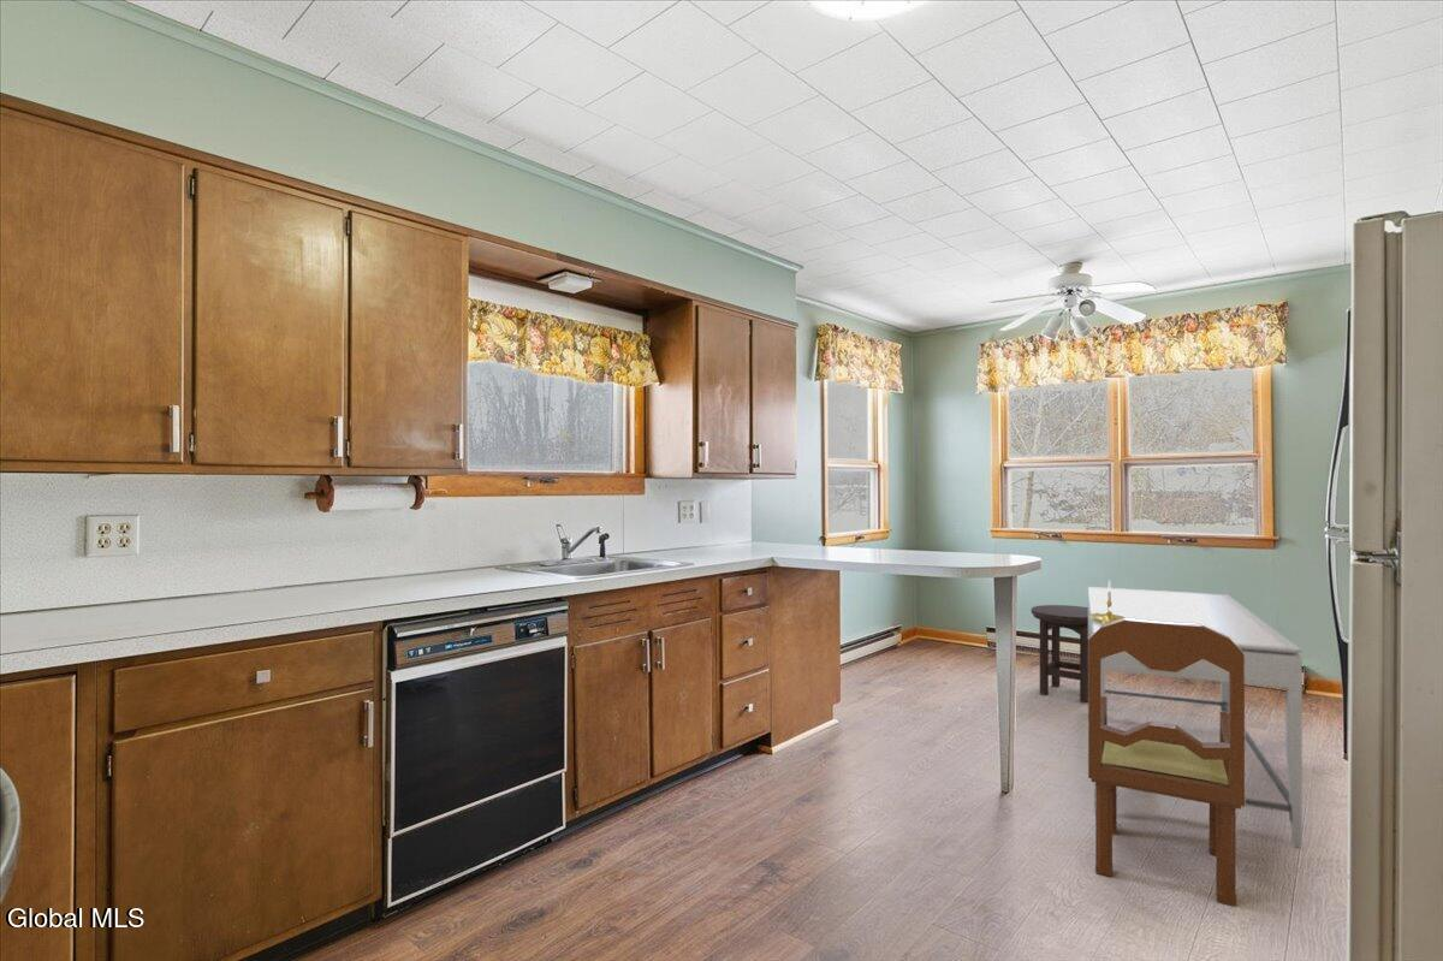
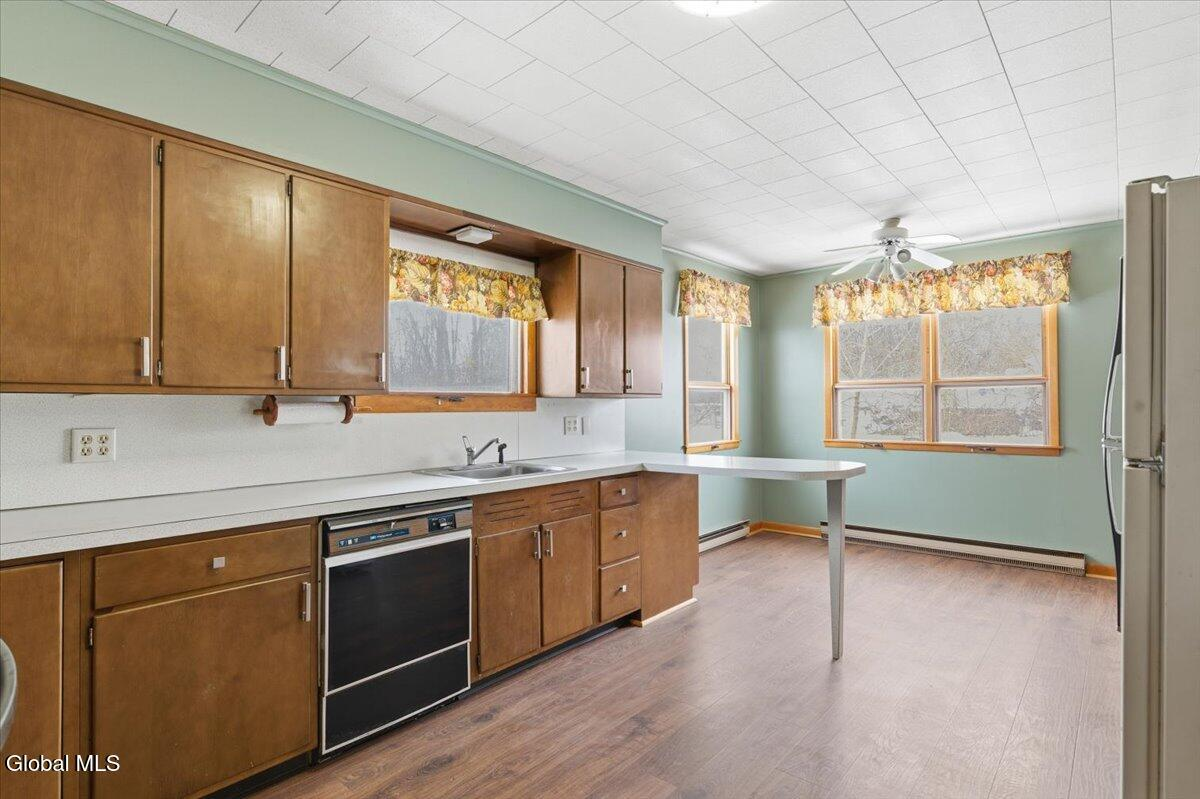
- dining table (1169, 695)
- dining chair (1162, 737)
- candle holder (1109, 600)
- stool (1067, 662)
